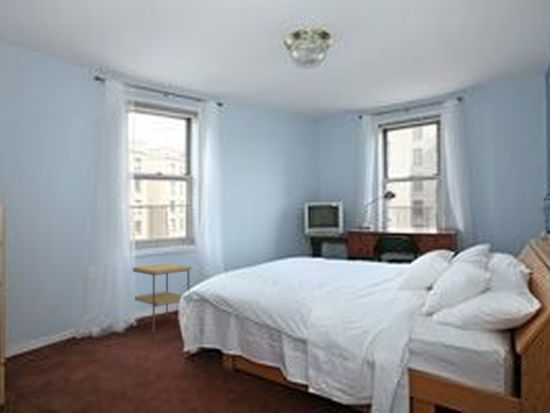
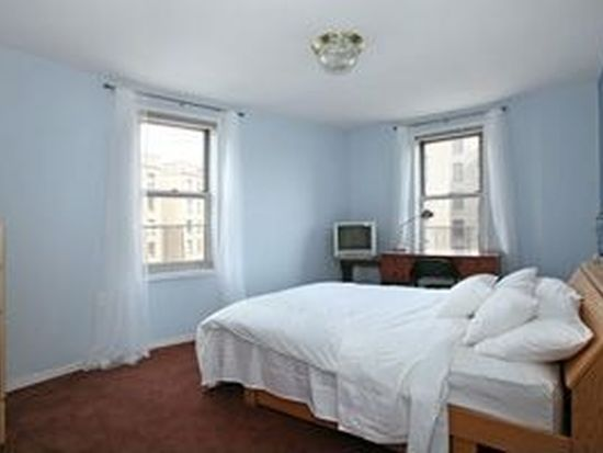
- side table (161, 295)
